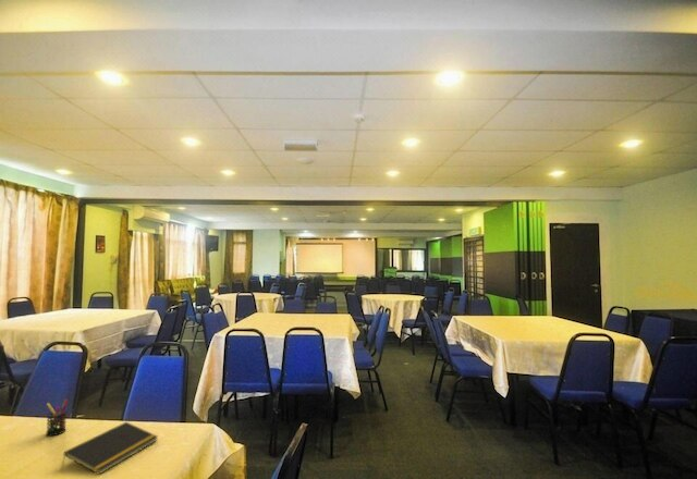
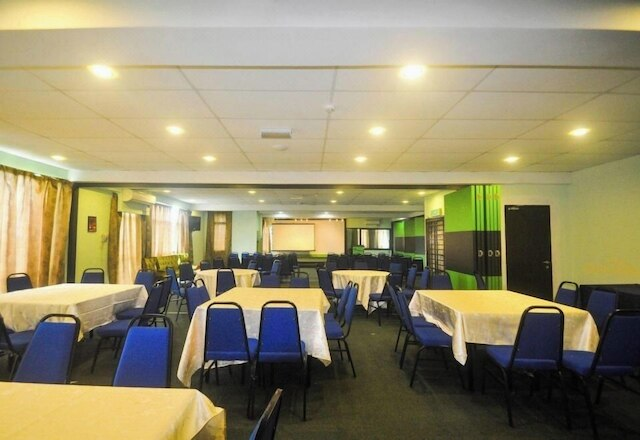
- pen holder (59, 415)
- notepad (113, 445)
